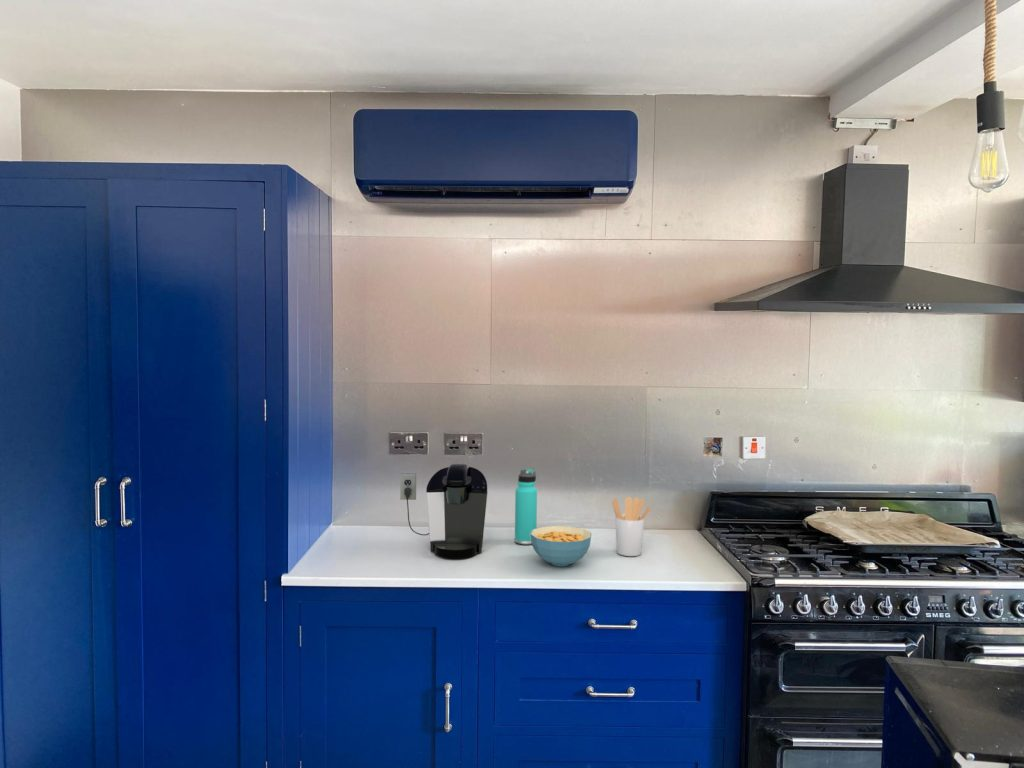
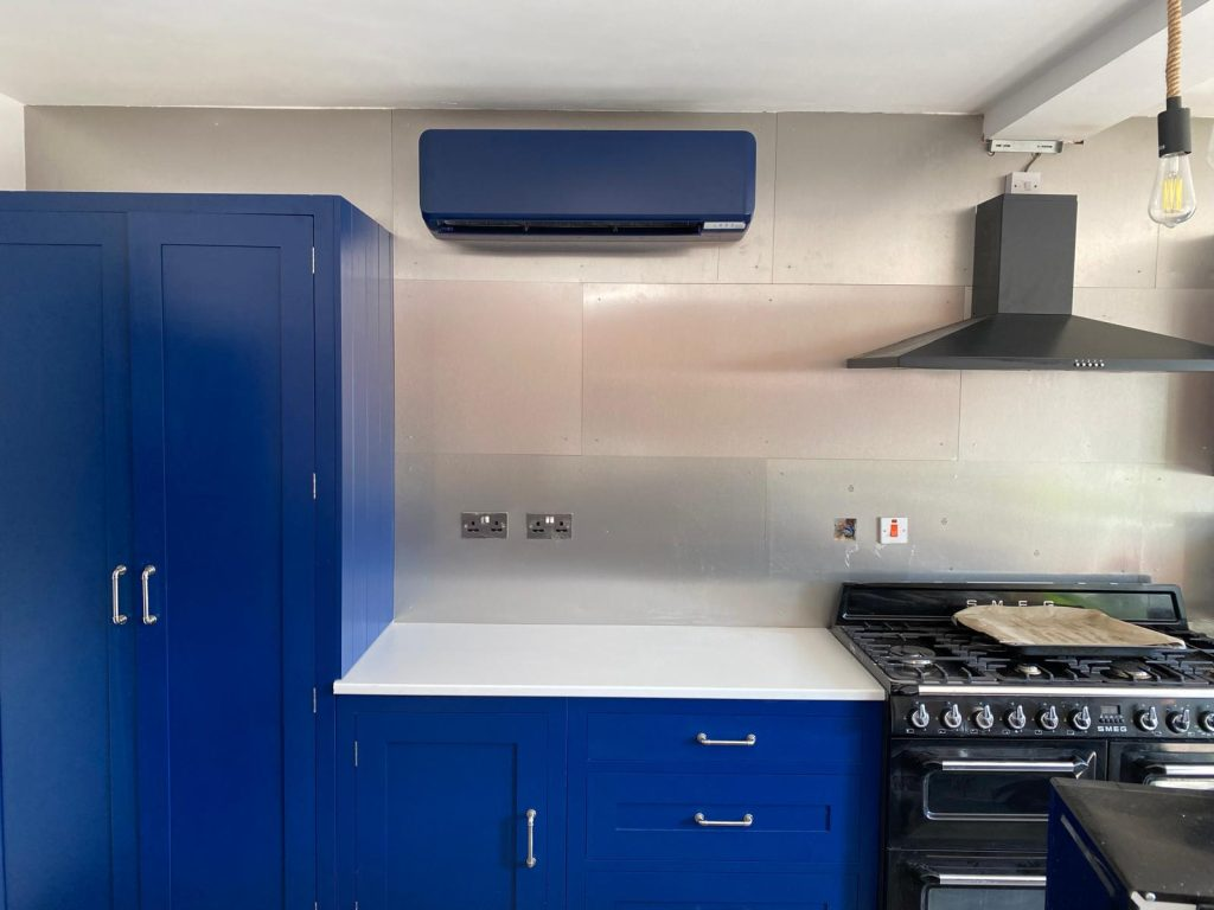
- thermos bottle (526, 505)
- coffee maker (440, 506)
- utensil holder (631, 524)
- cereal bowl (560, 548)
